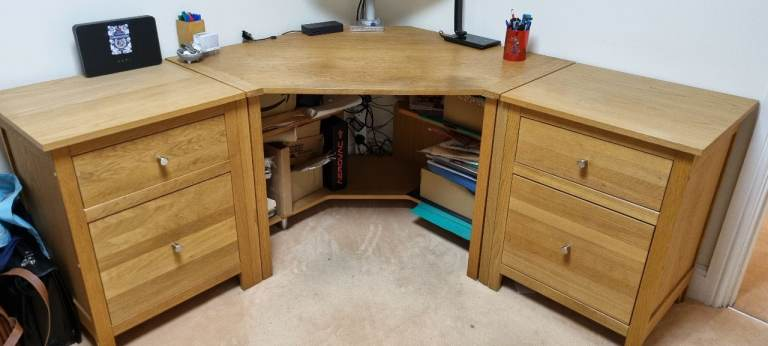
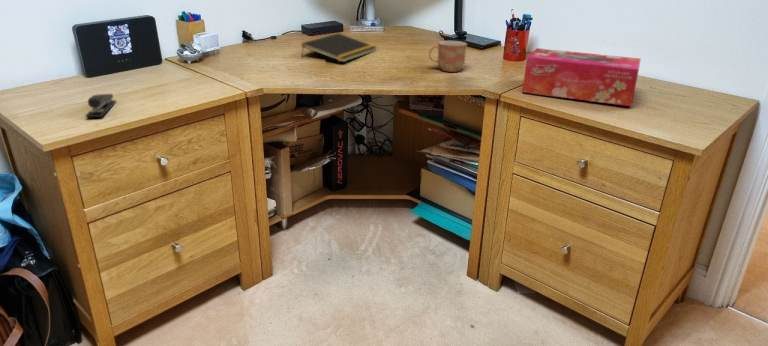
+ stapler (100, 101)
+ notepad (340, 46)
+ tissue box (581, 75)
+ mug (447, 56)
